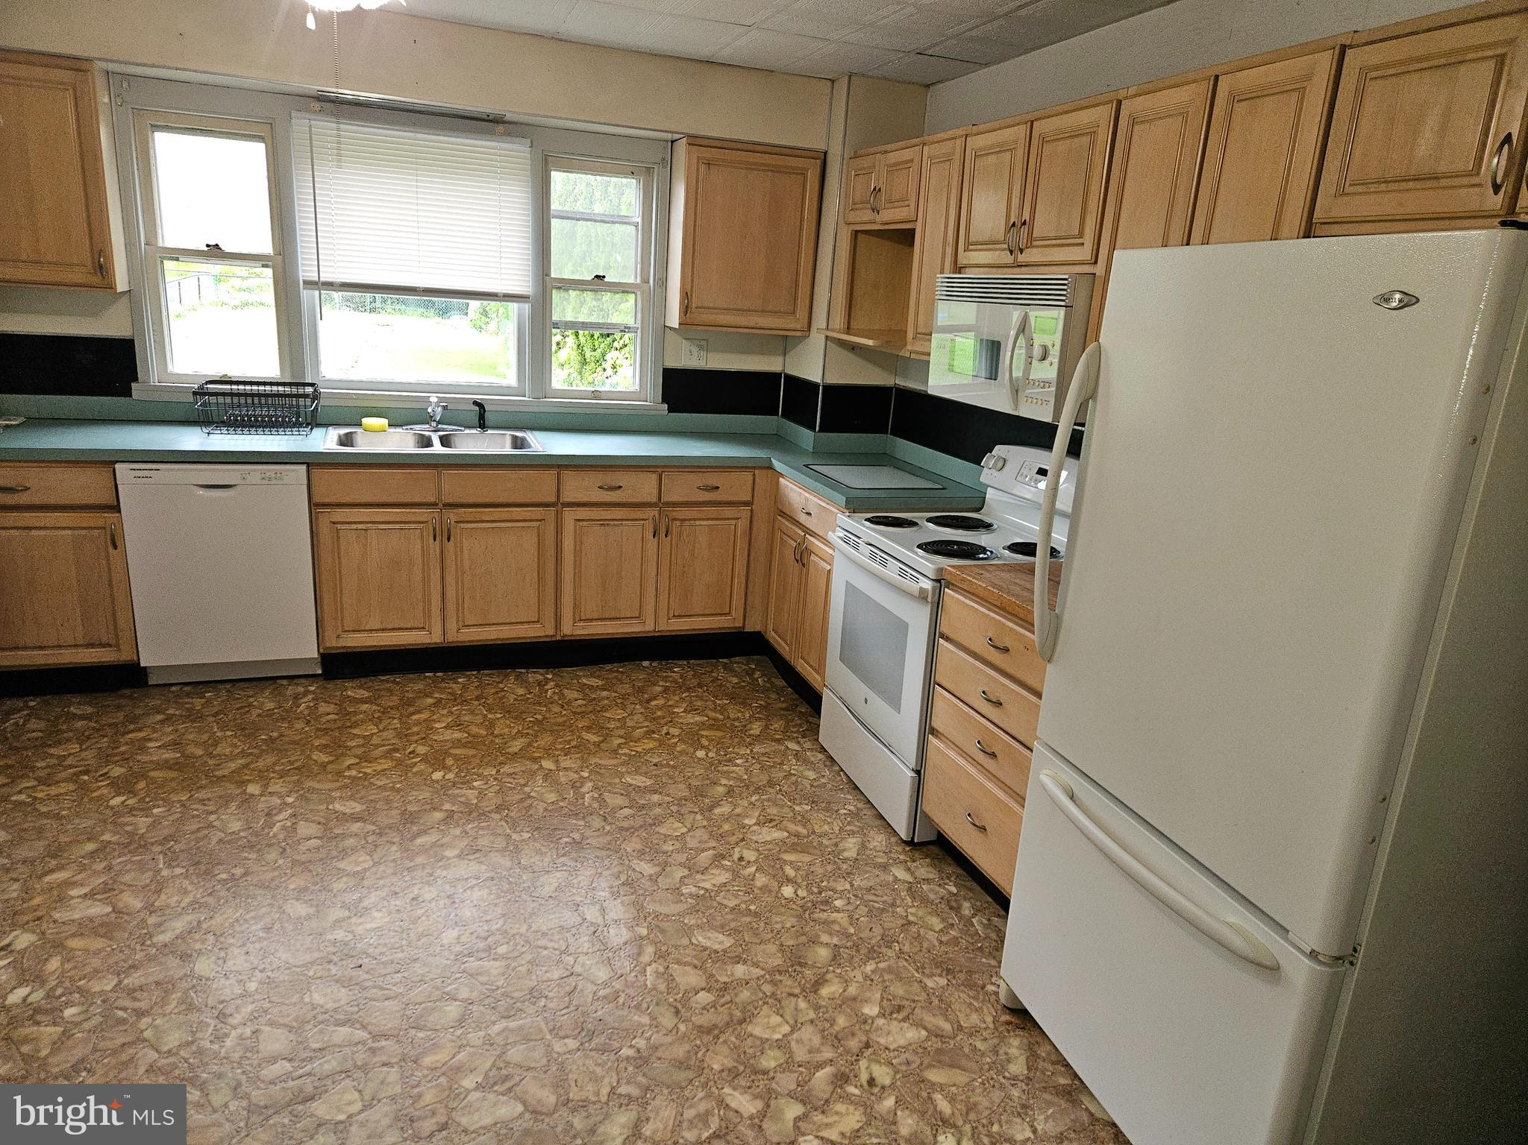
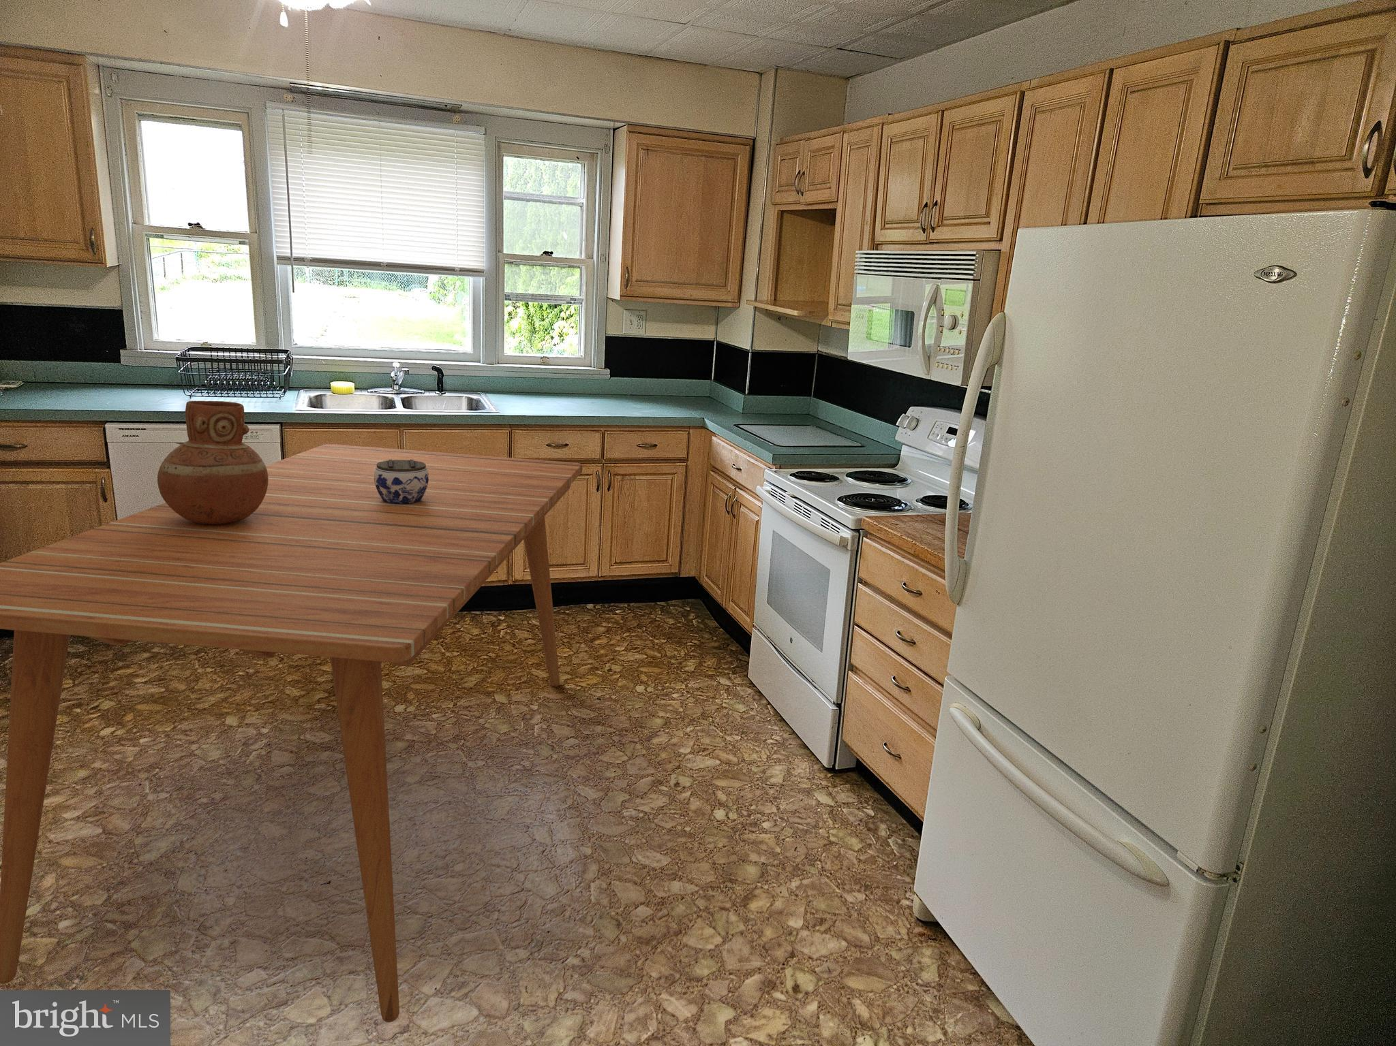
+ dining table (356, 656)
+ vase (212, 460)
+ jar (401, 481)
